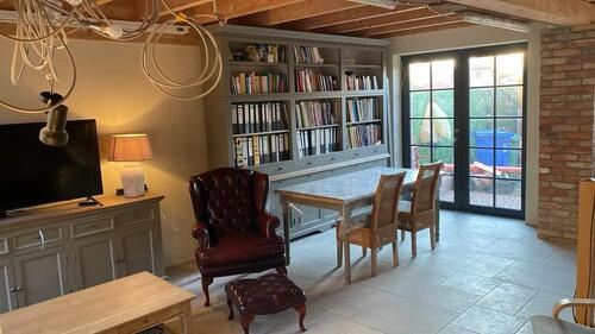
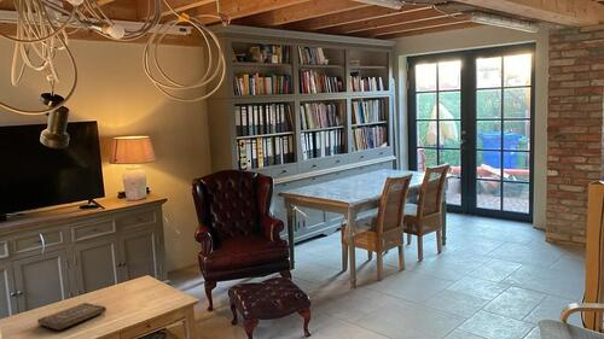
+ book (72, 315)
